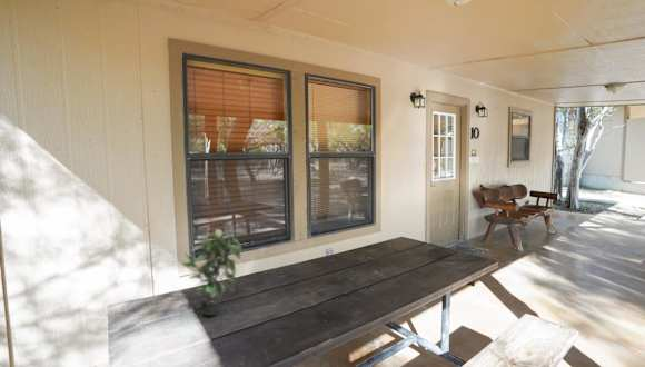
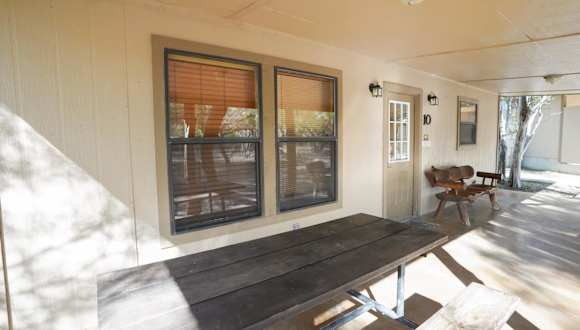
- potted plant (216, 269)
